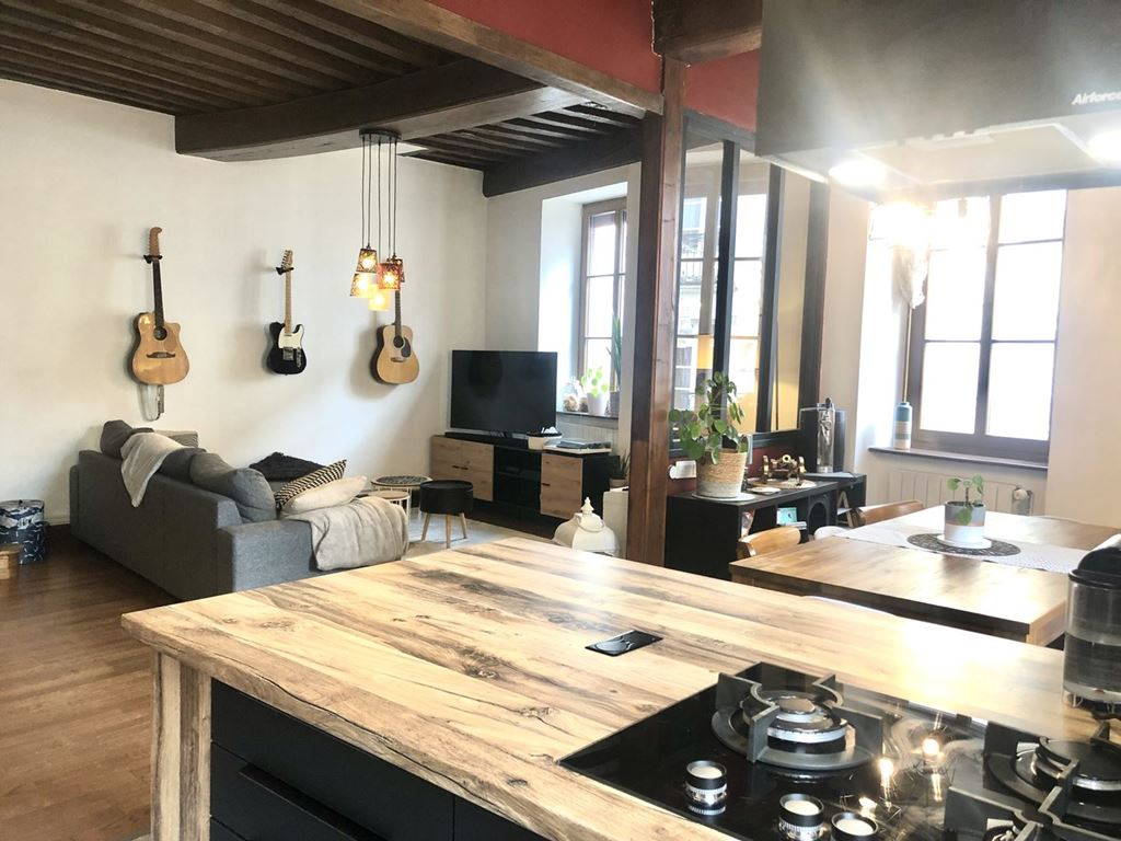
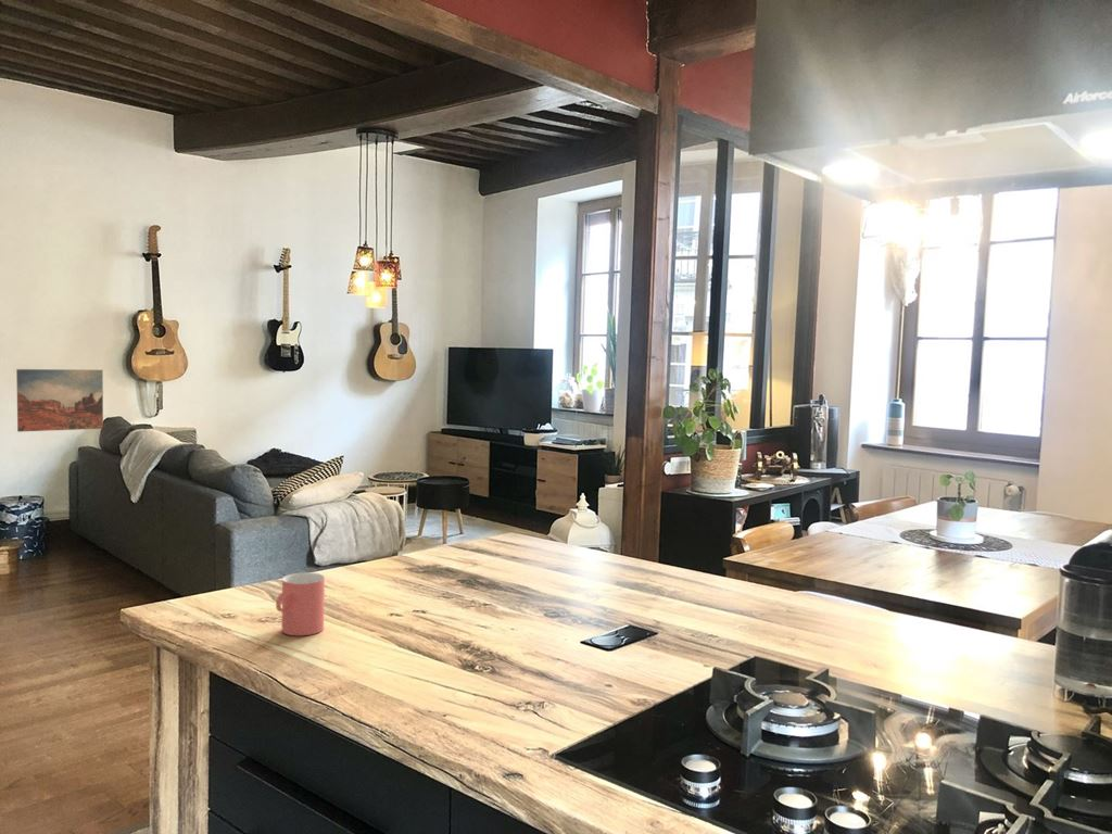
+ cup (296, 606)
+ wall art (61, 400)
